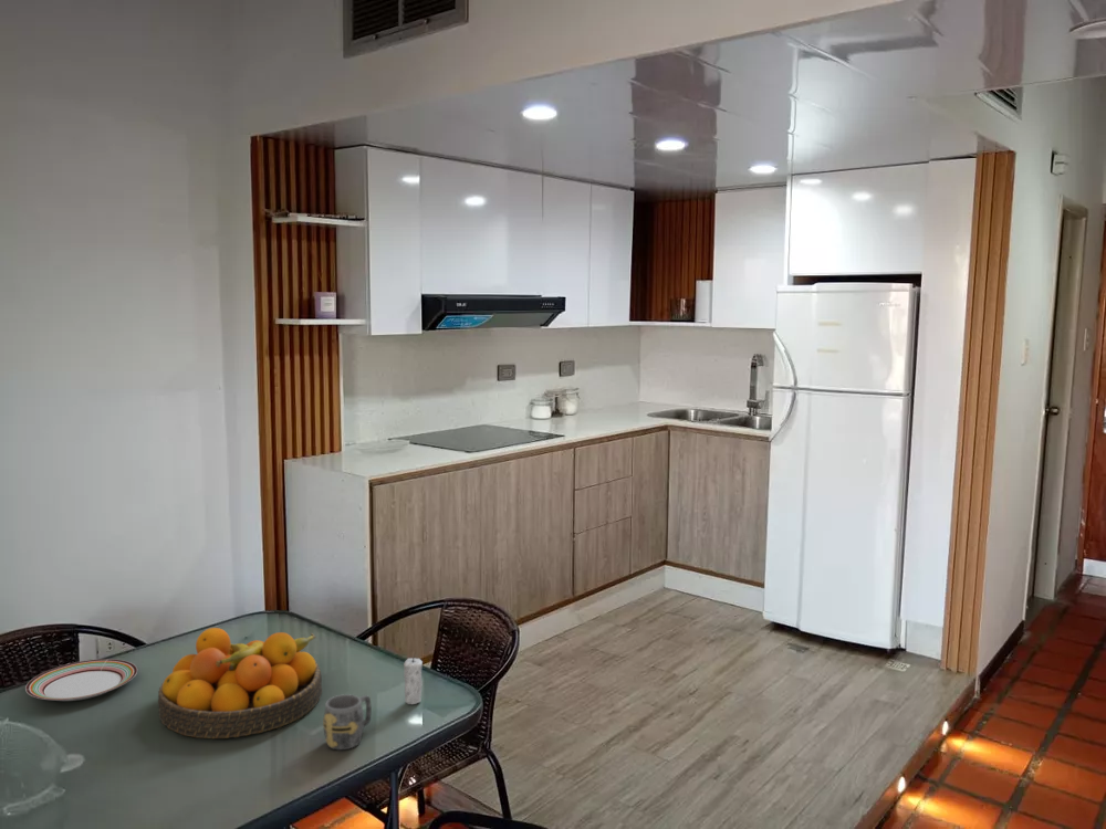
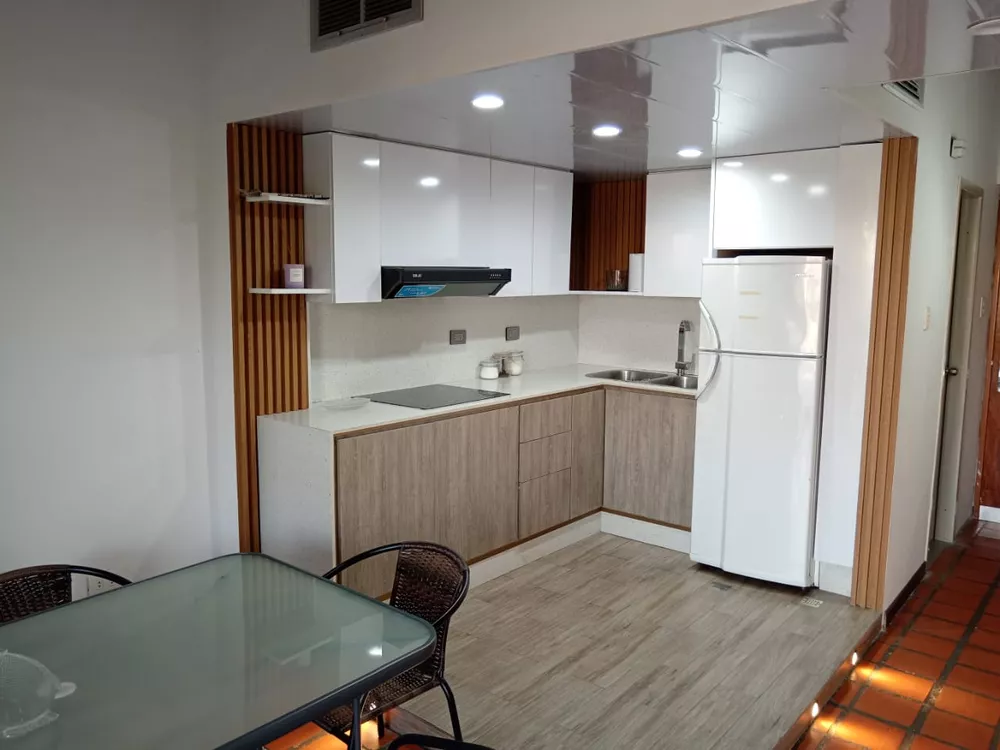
- mug (349, 718)
- fruit bowl (241, 669)
- plate (83, 682)
- candle (413, 676)
